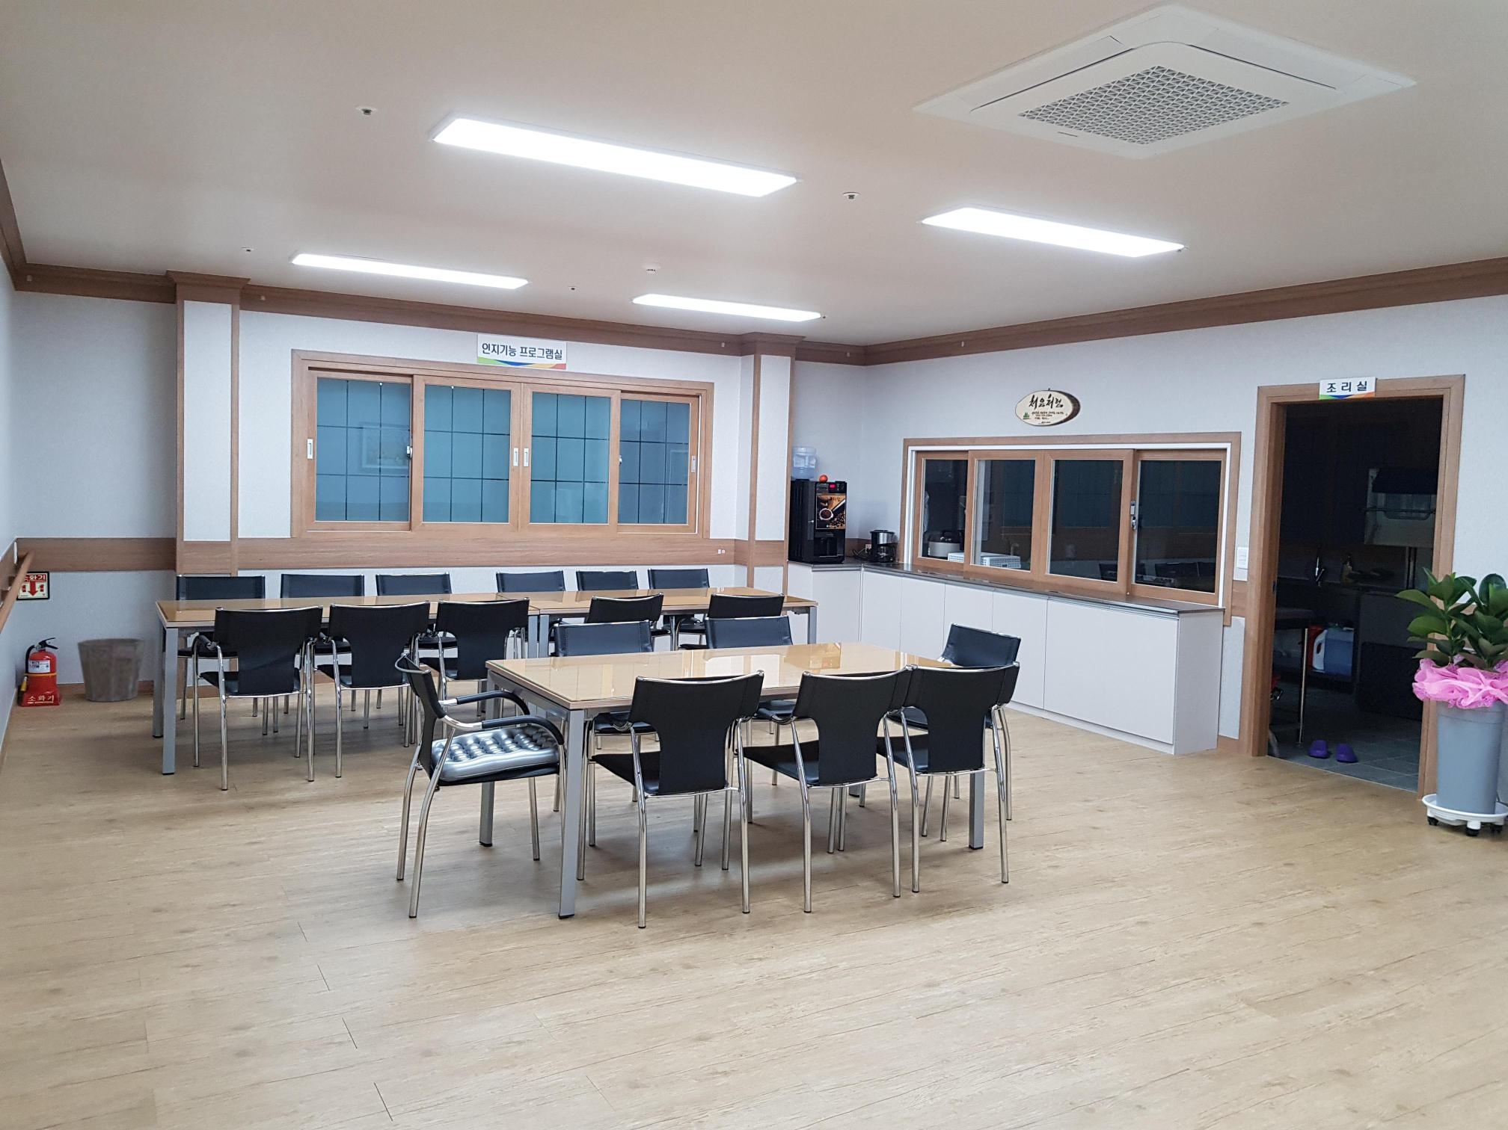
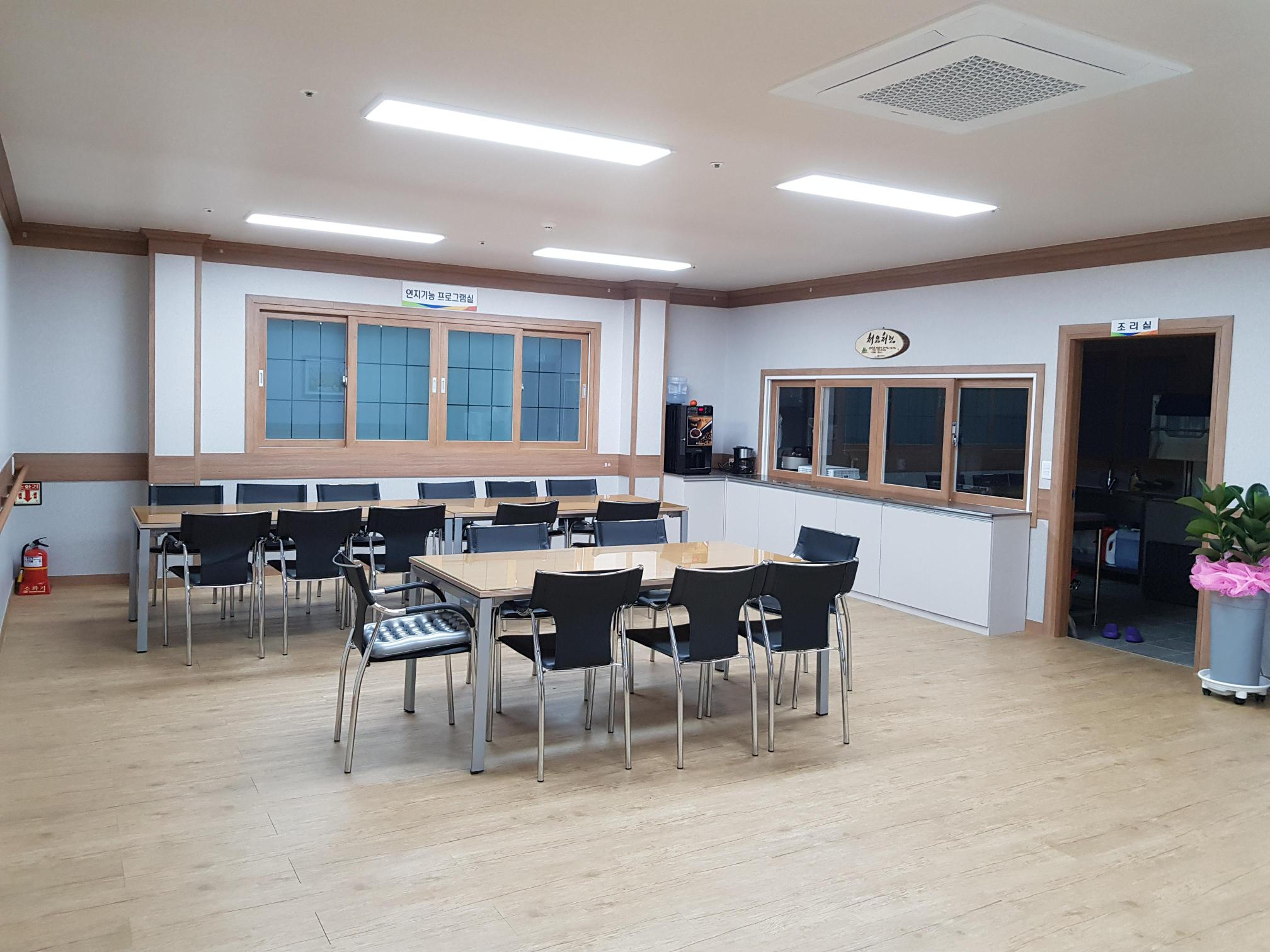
- waste bin (112, 669)
